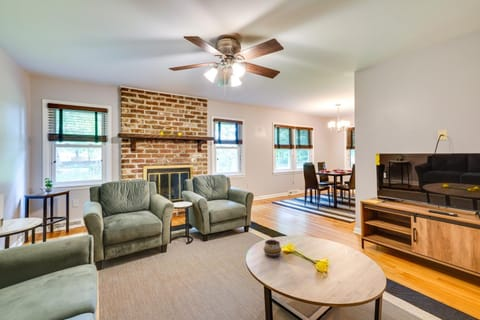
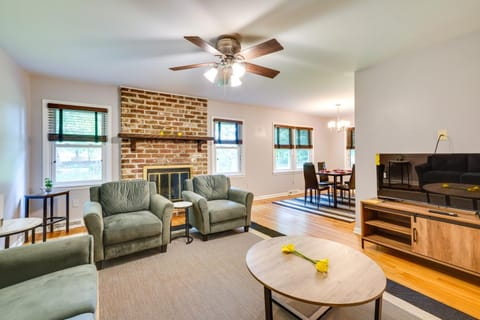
- decorative bowl (272, 248)
